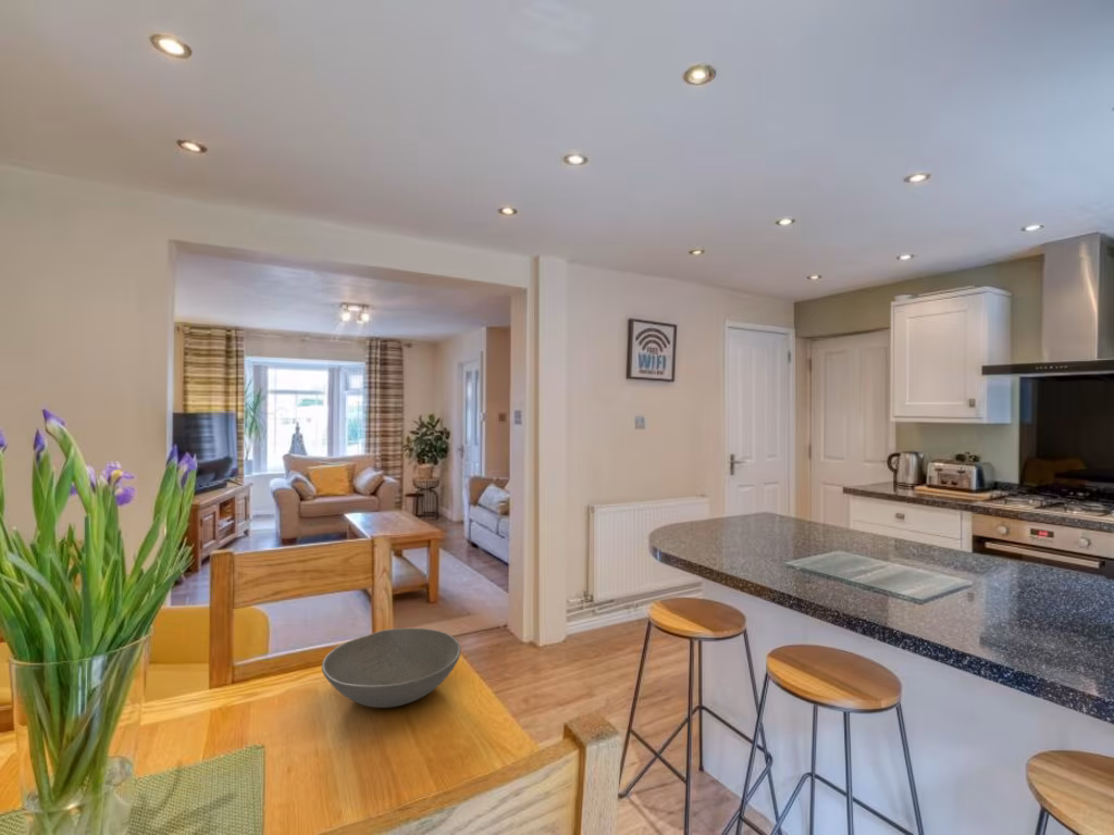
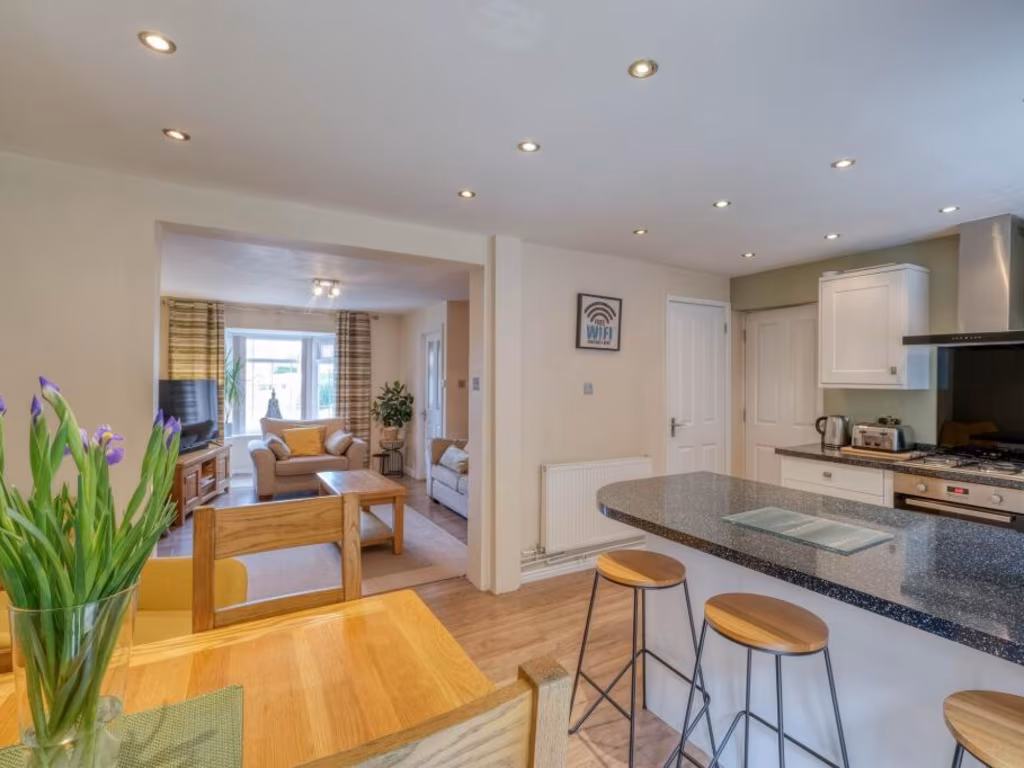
- bowl (393, 672)
